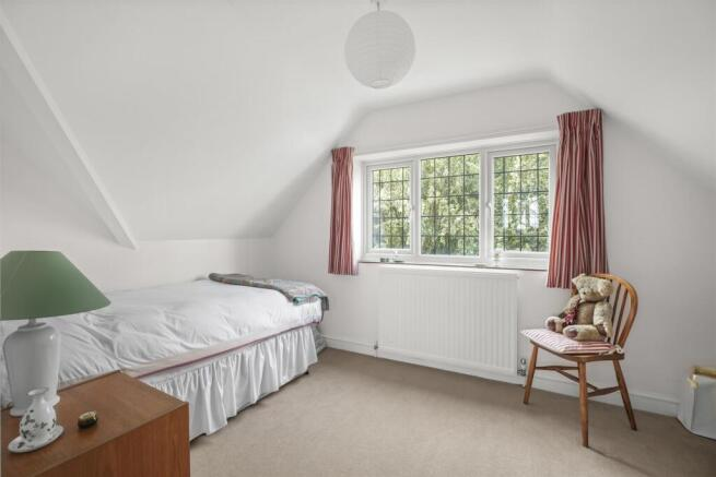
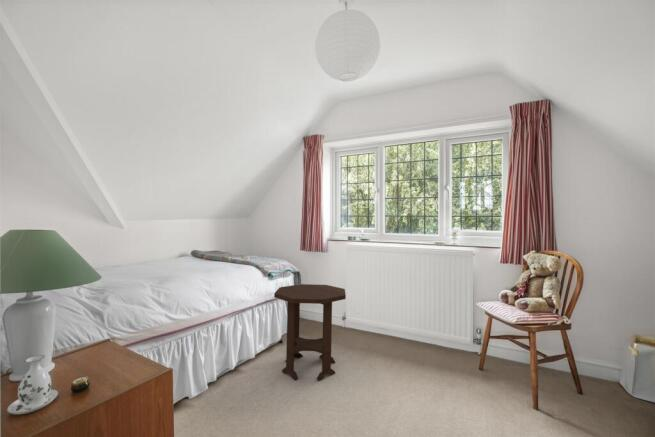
+ side table (310, 339)
